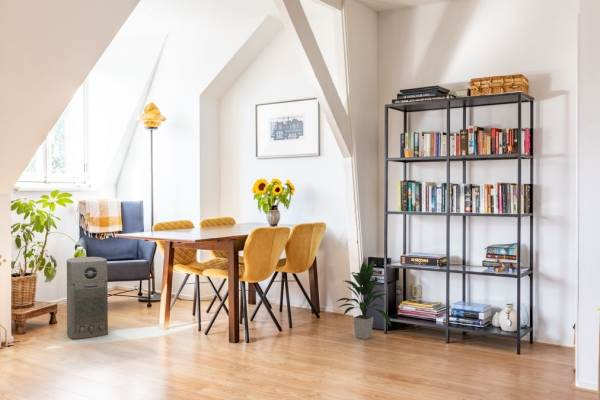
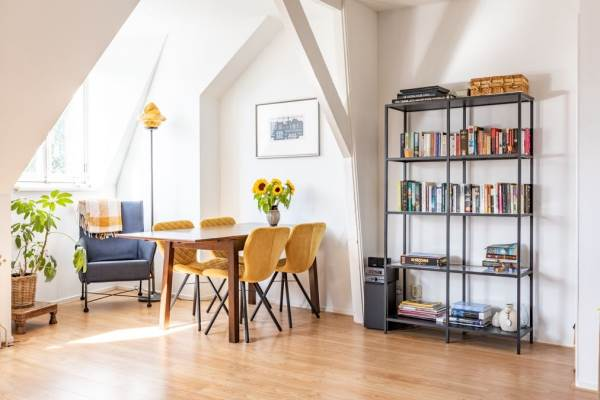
- air purifier (86, 295)
- indoor plant (364, 299)
